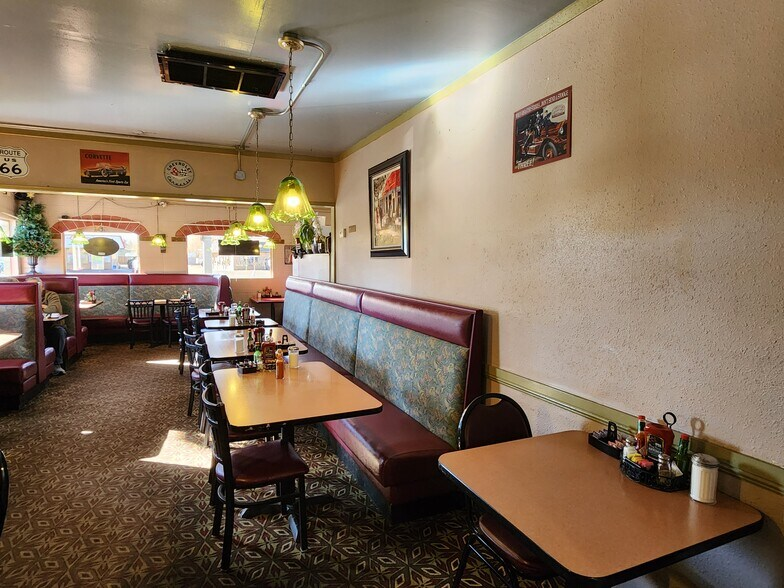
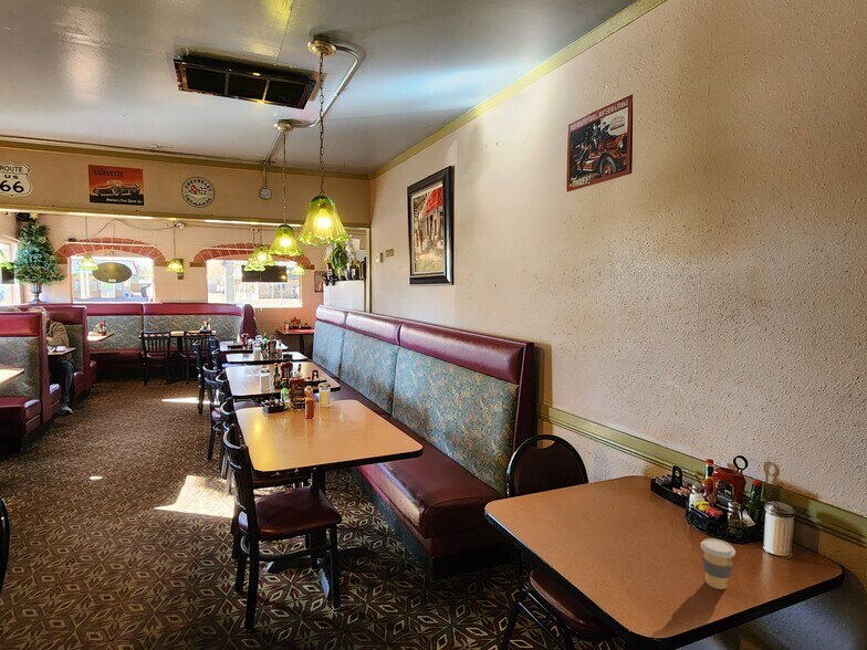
+ coffee cup (717, 564)
